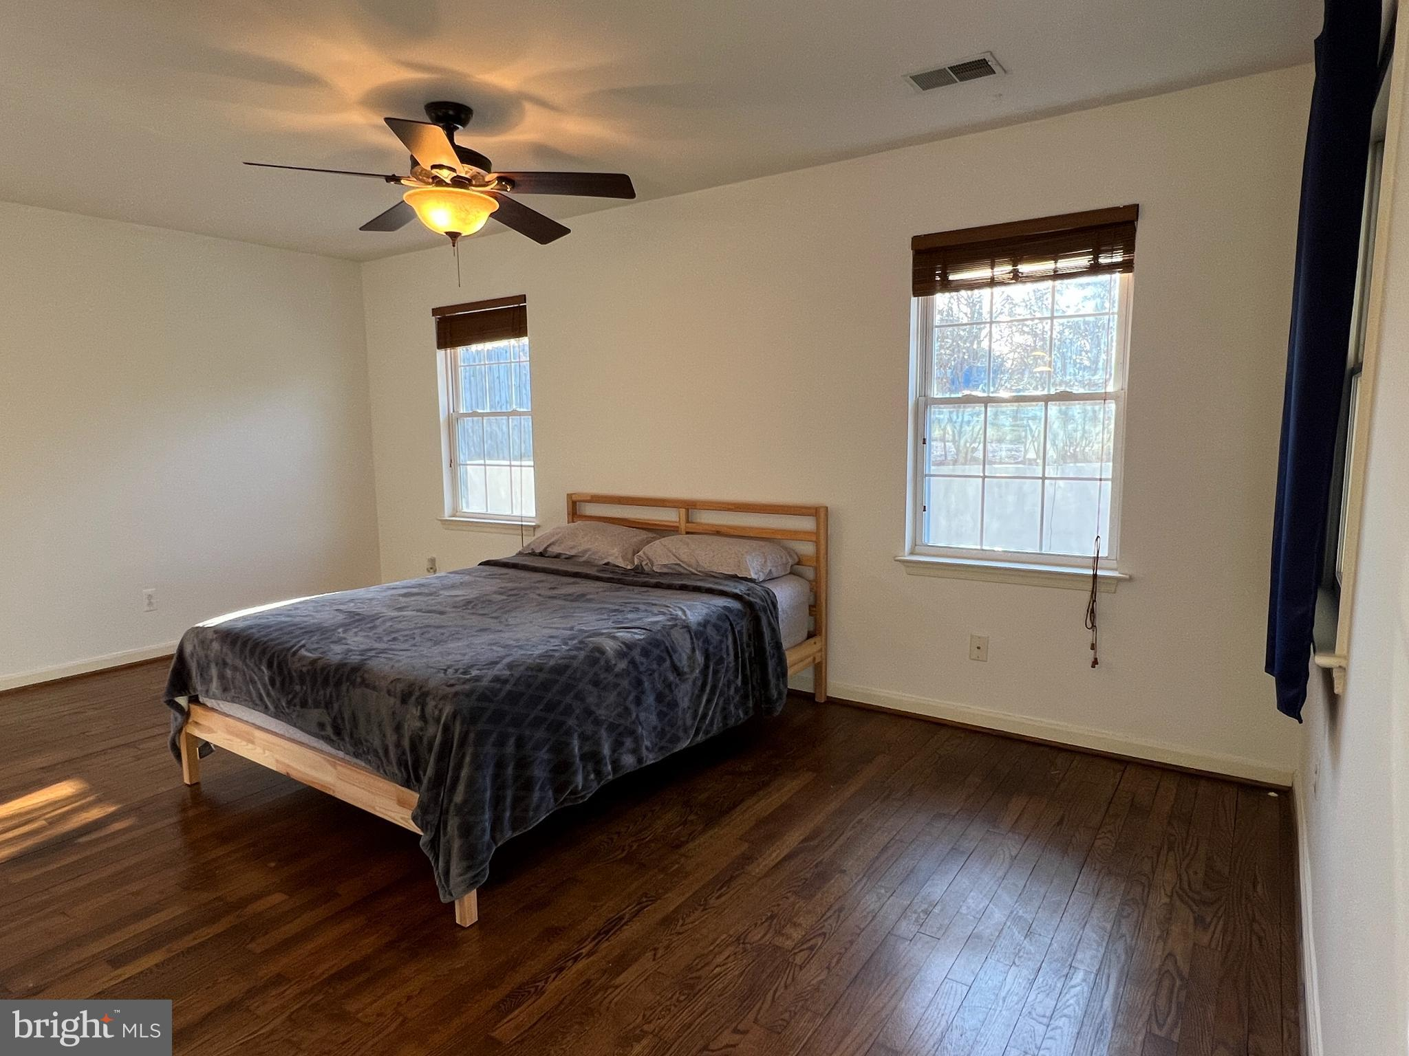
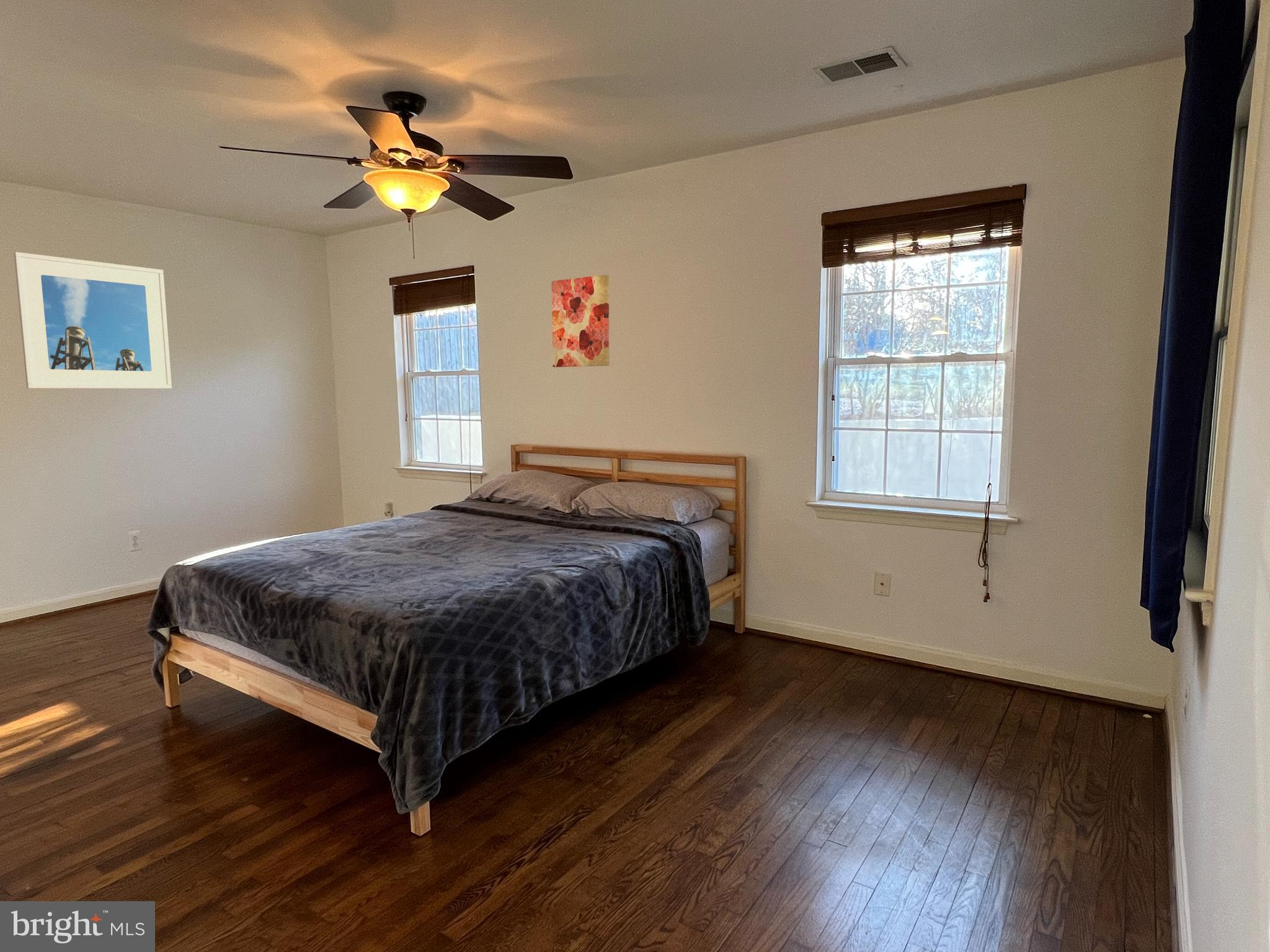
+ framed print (99, 325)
+ wall art (580, 322)
